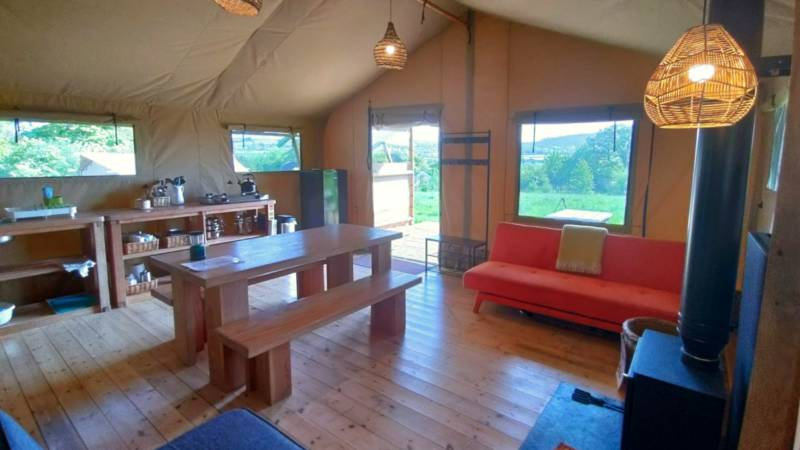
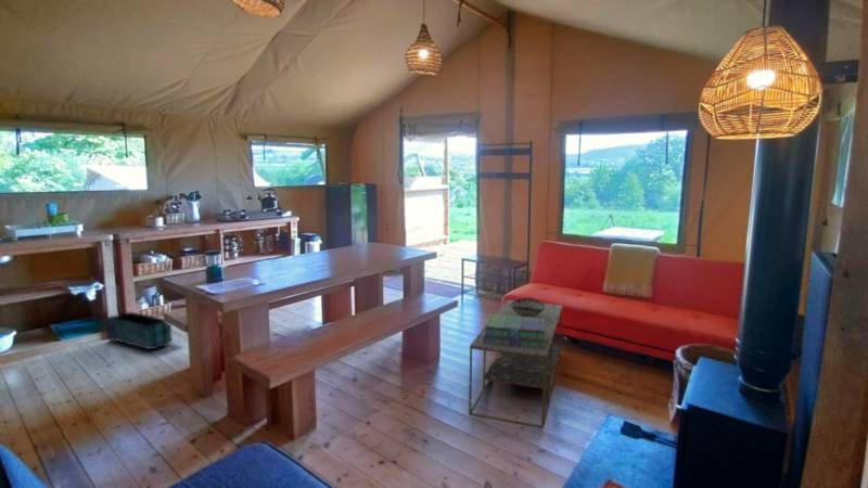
+ stack of books (514, 329)
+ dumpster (139, 331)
+ coffee table (522, 351)
+ decorative bowl (527, 309)
